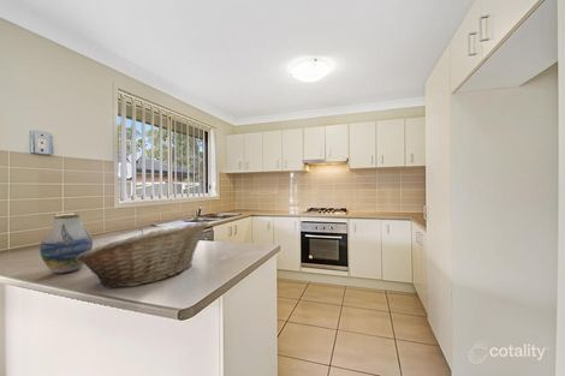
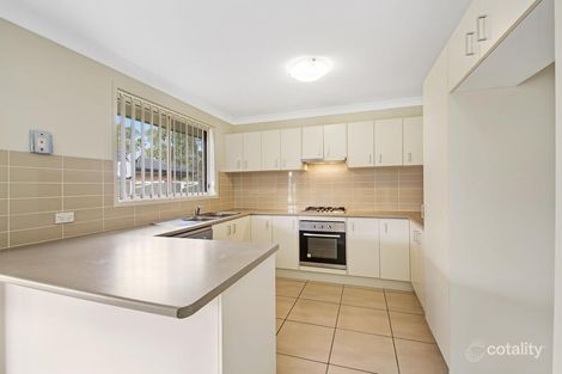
- vase (67, 243)
- fruit basket (153, 247)
